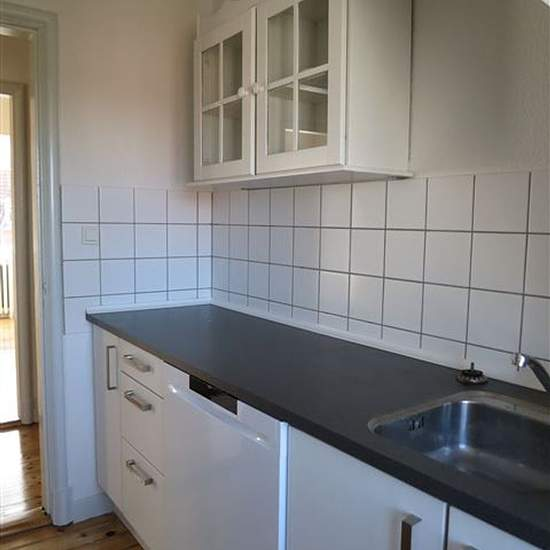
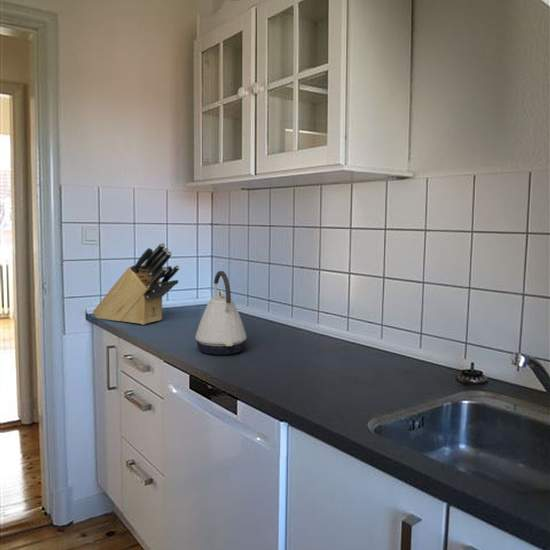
+ kettle (220, 310)
+ knife block (136, 281)
